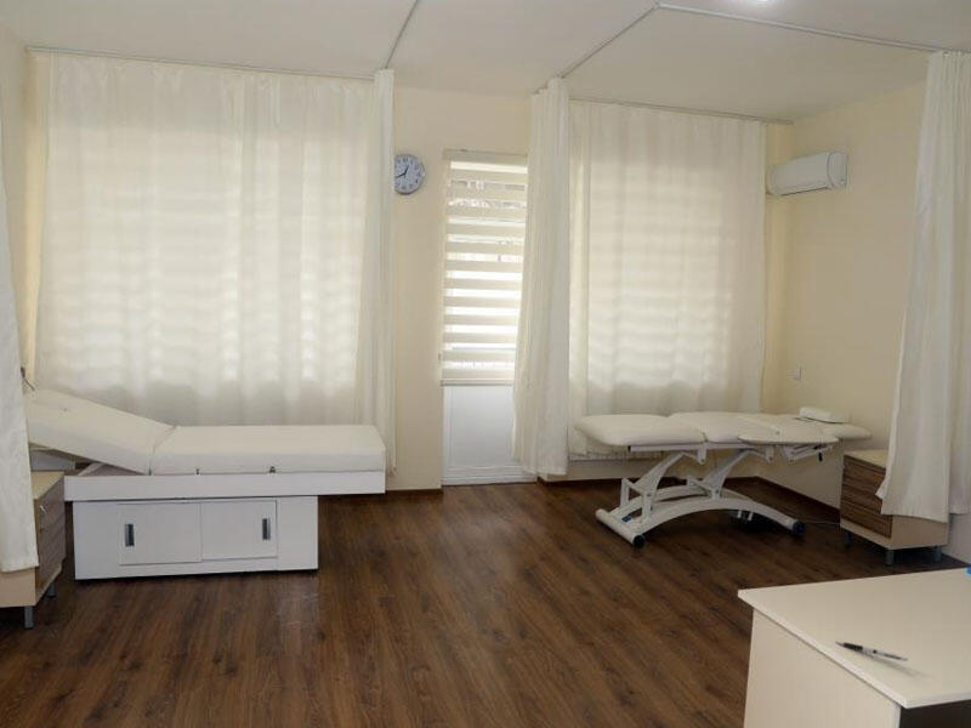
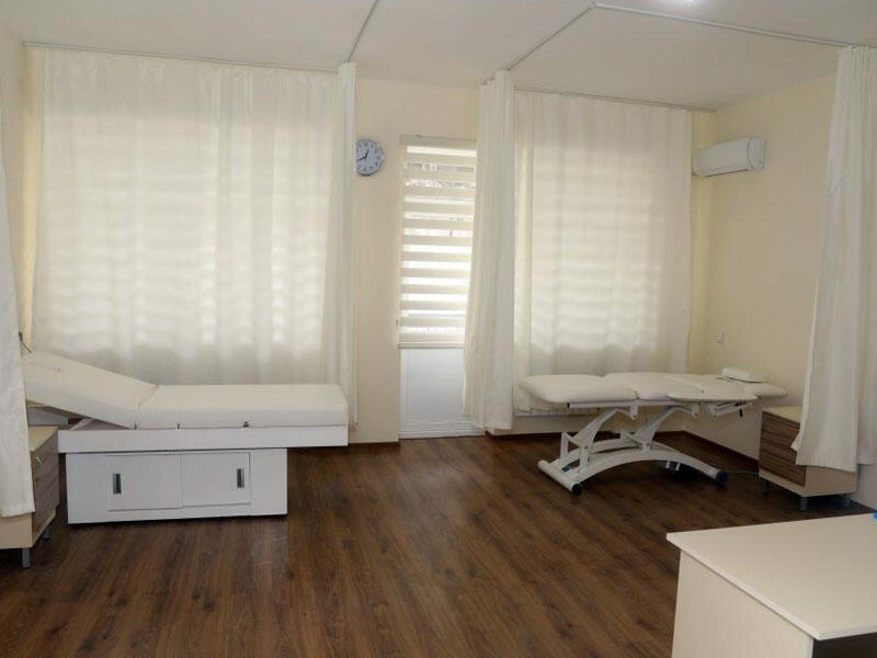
- pen (869, 650)
